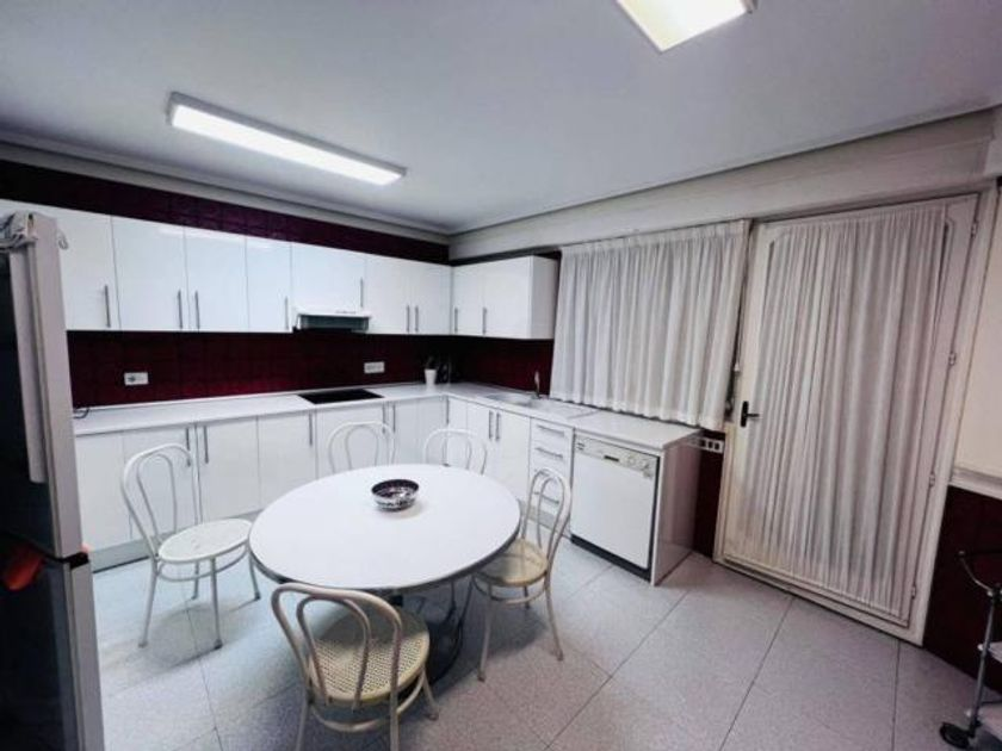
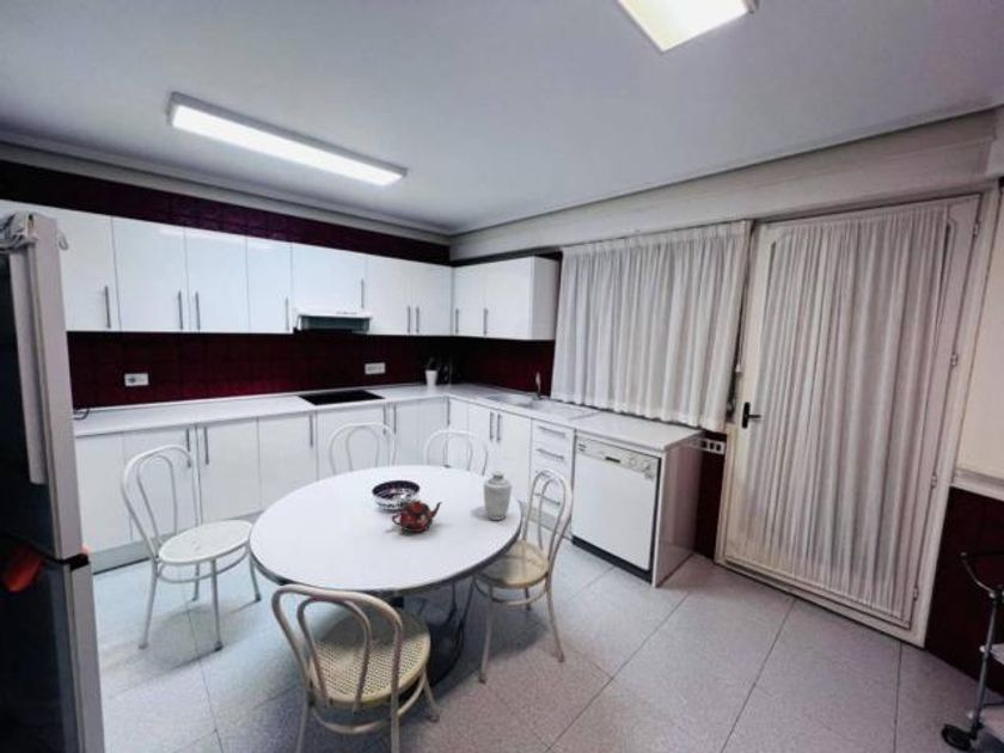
+ vase (497, 494)
+ teapot (417, 513)
